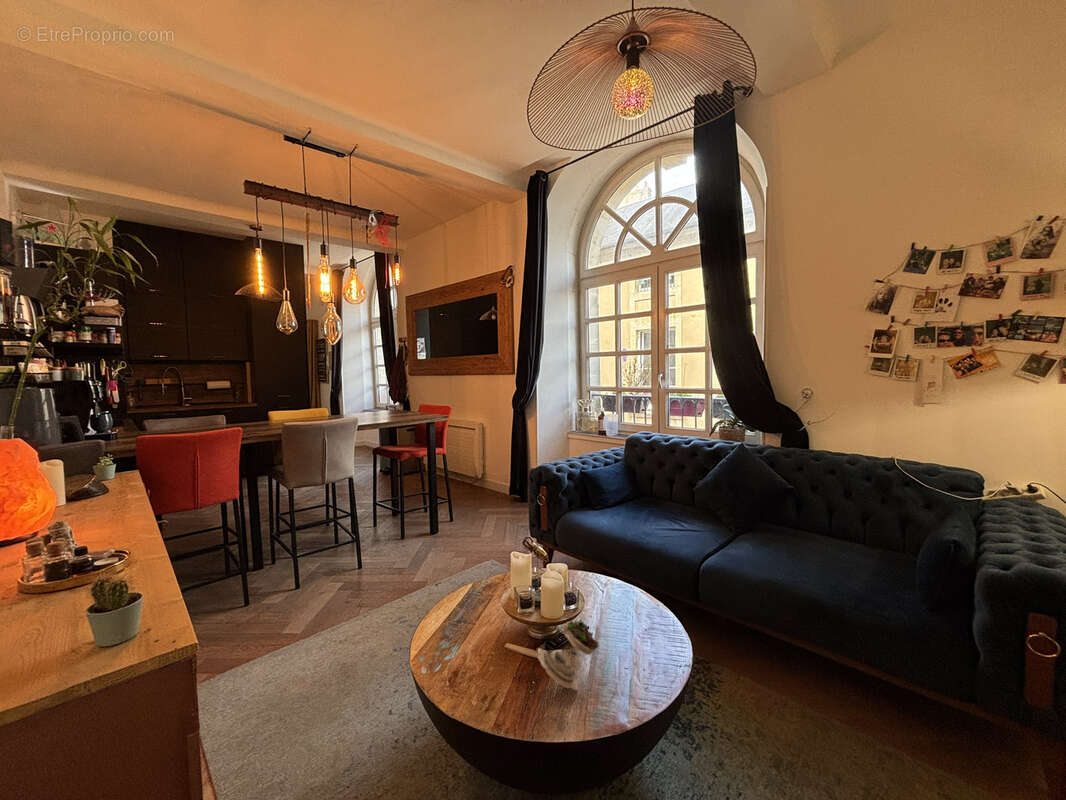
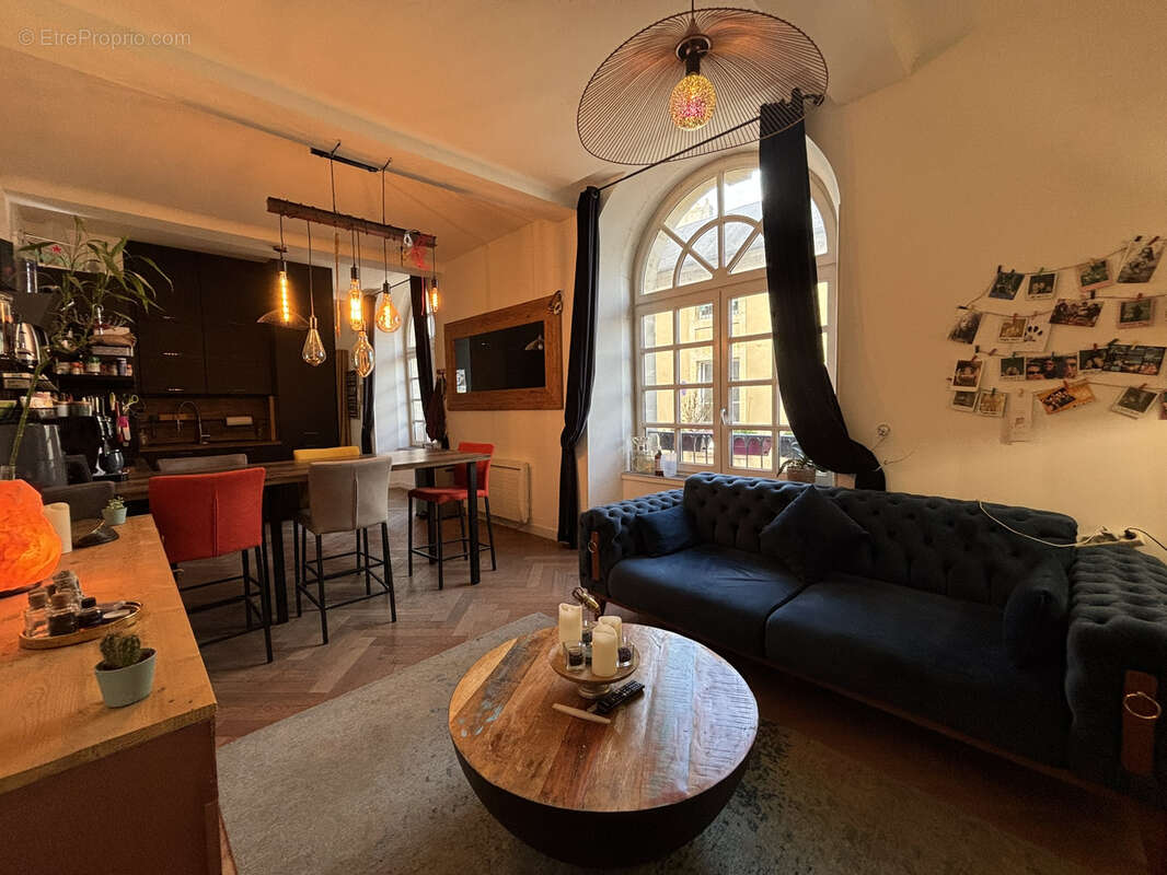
- succulent plant (566, 656)
